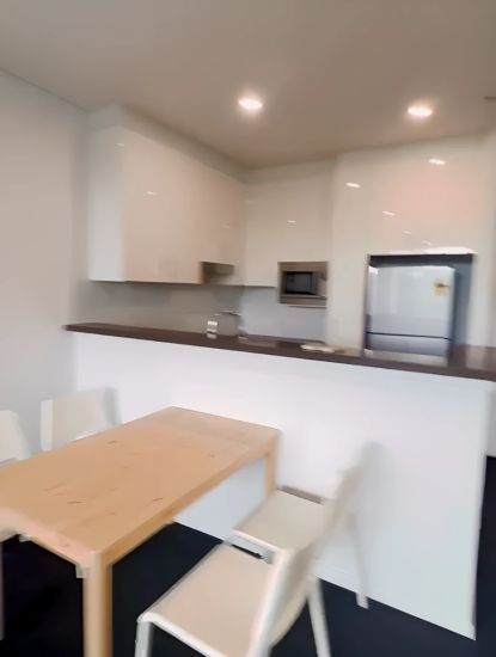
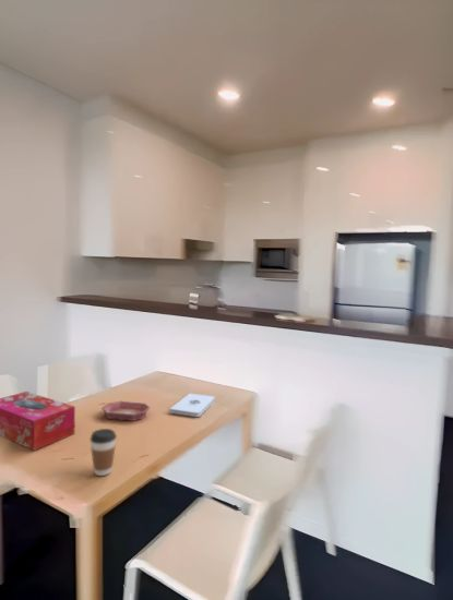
+ coffee cup (103, 452)
+ notepad (193, 404)
+ bowl (126, 410)
+ tissue box (29, 418)
